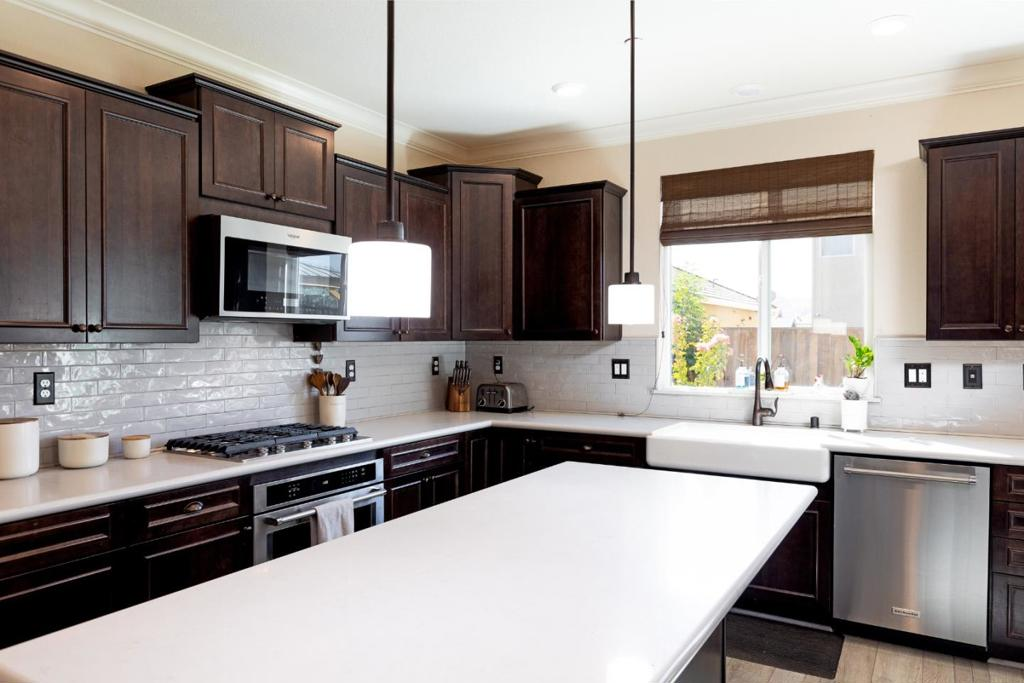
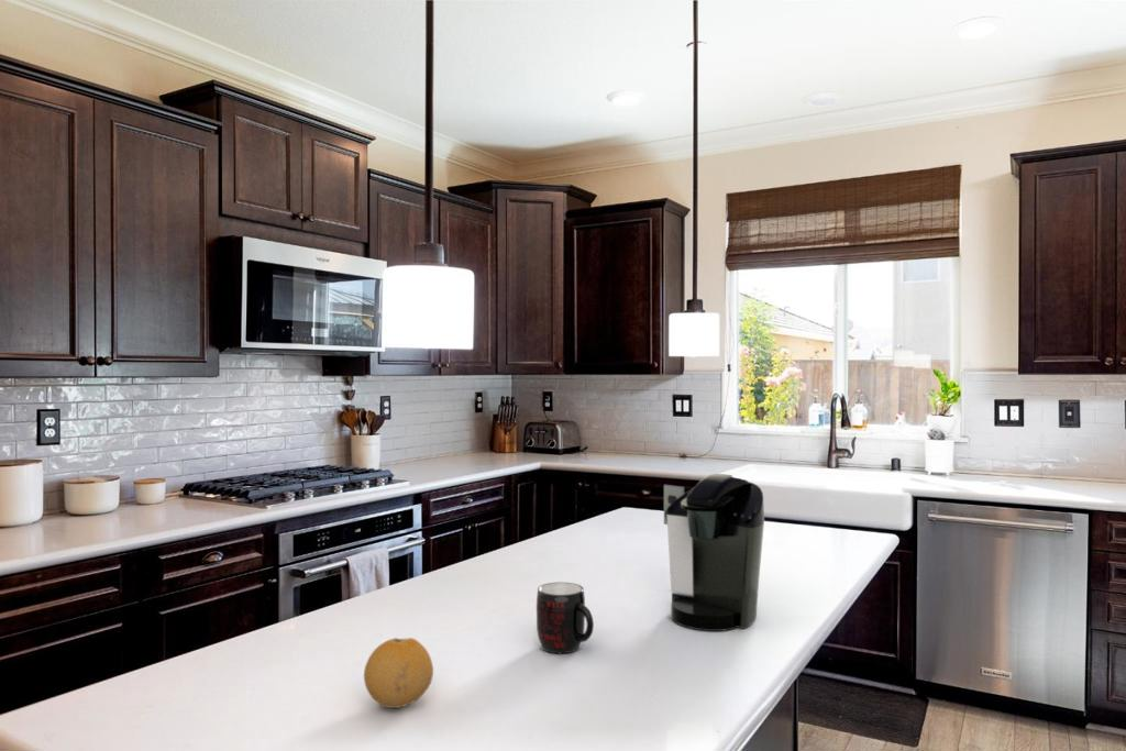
+ mug (566, 619)
+ fruit (398, 671)
+ coffee maker (694, 541)
